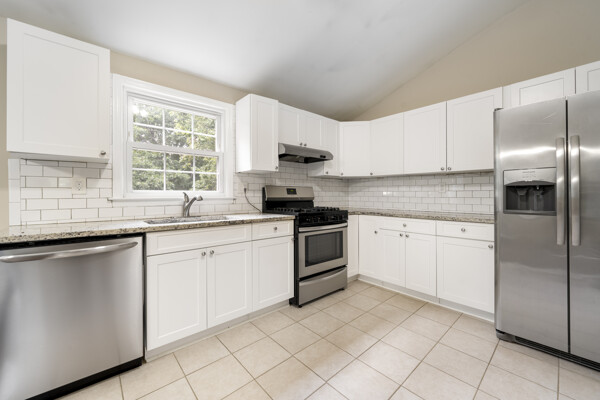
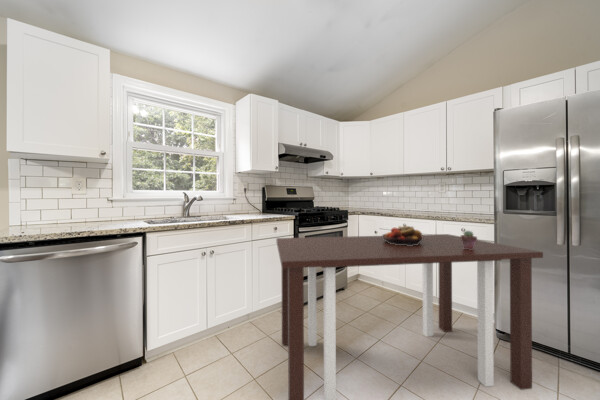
+ fruit bowl (401, 233)
+ dining table (423, 302)
+ potted succulent (468, 239)
